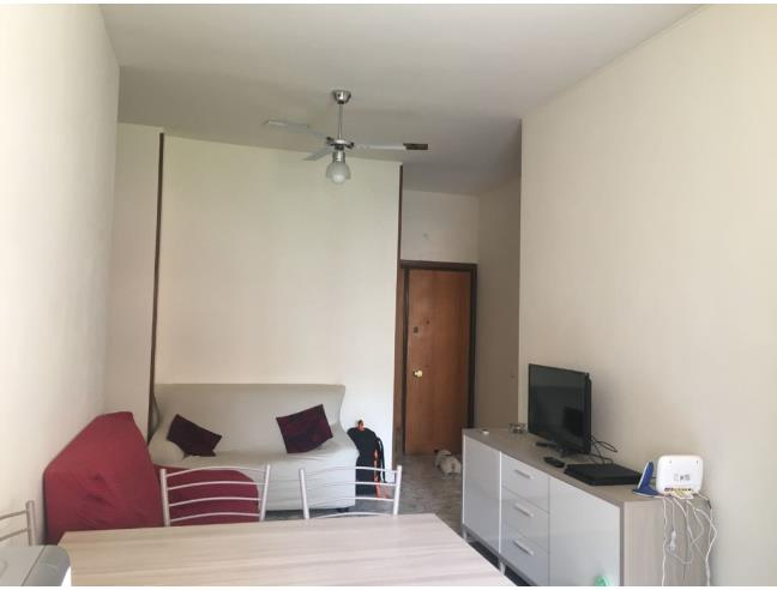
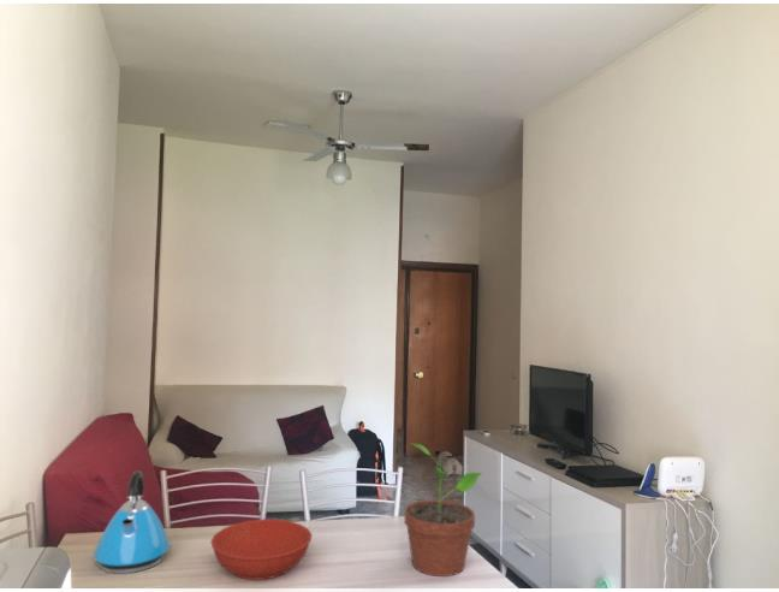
+ kettle (135, 515)
+ bowl (261, 550)
+ potted plant (439, 503)
